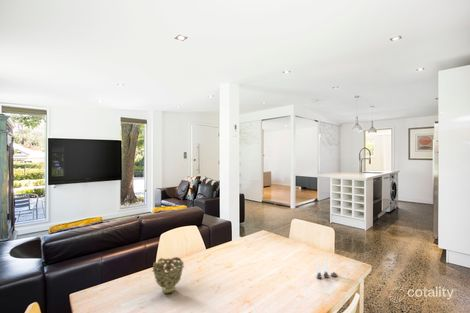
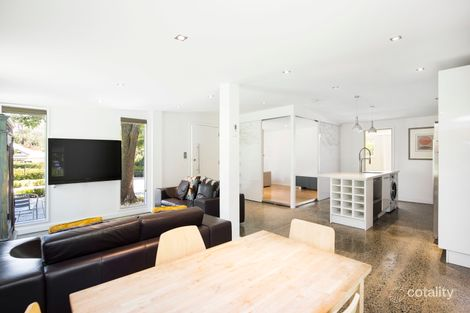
- salt and pepper shaker set (325, 267)
- decorative bowl (168, 276)
